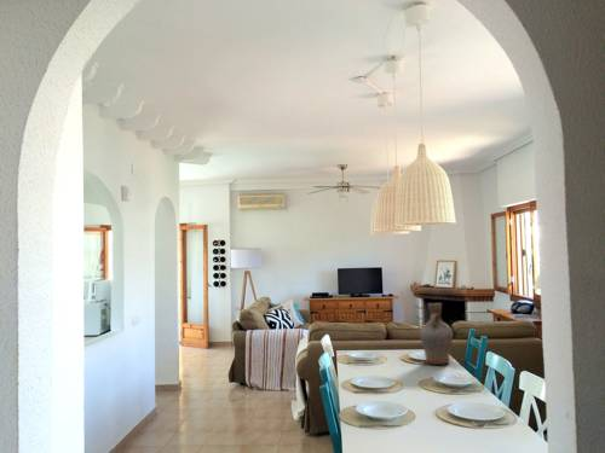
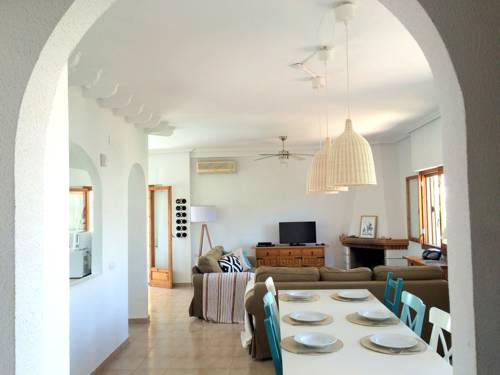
- vase (436, 332)
